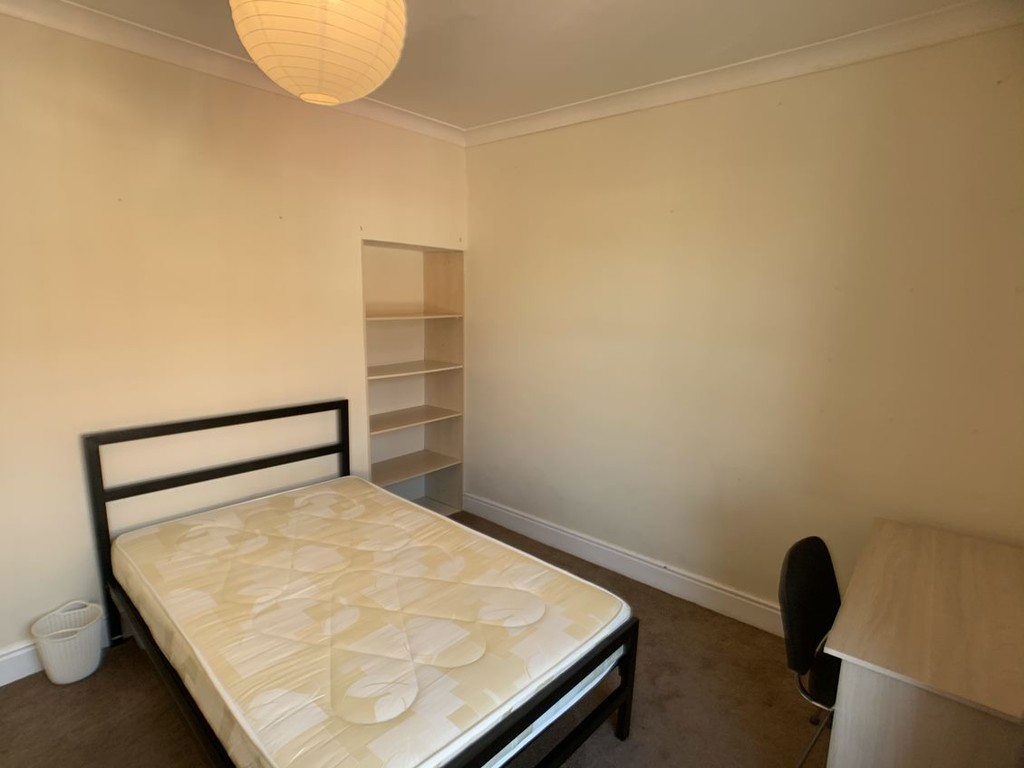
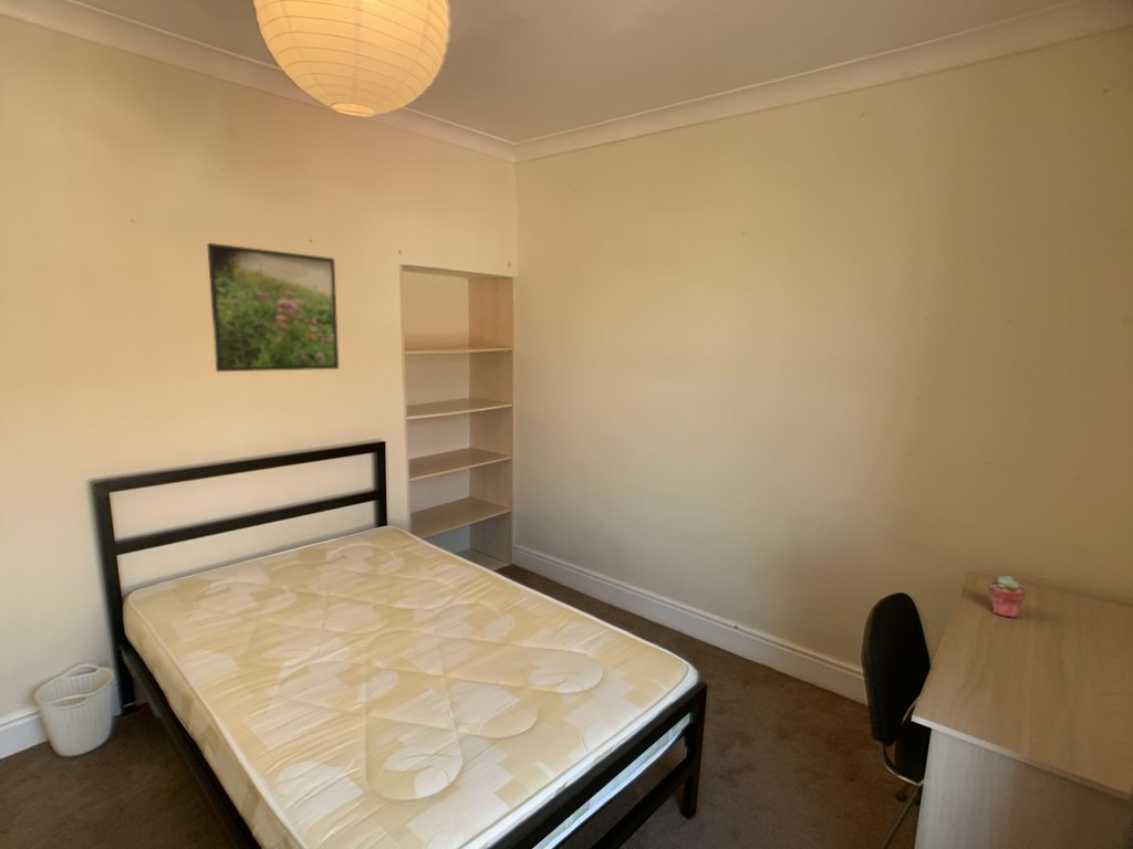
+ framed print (278, 311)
+ potted succulent (1006, 594)
